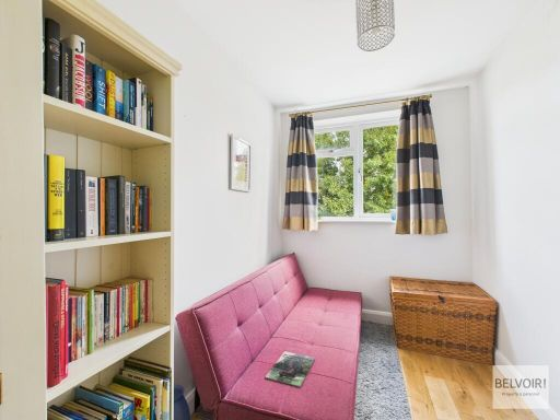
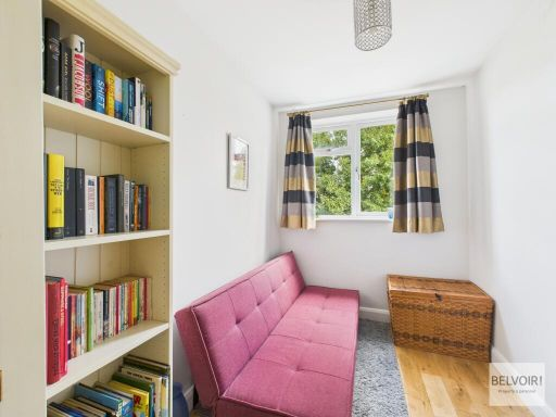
- magazine (291, 366)
